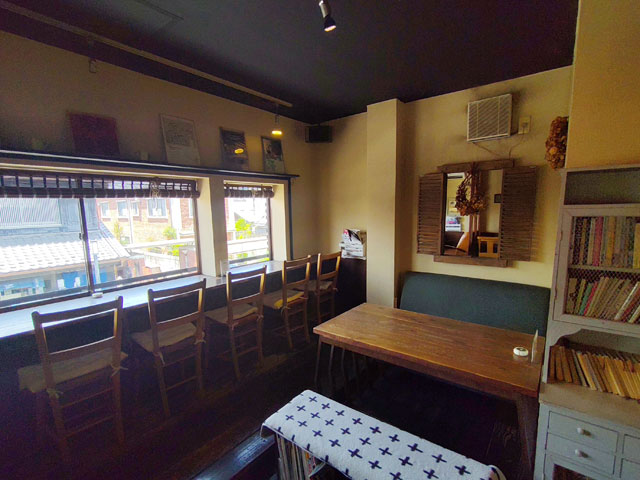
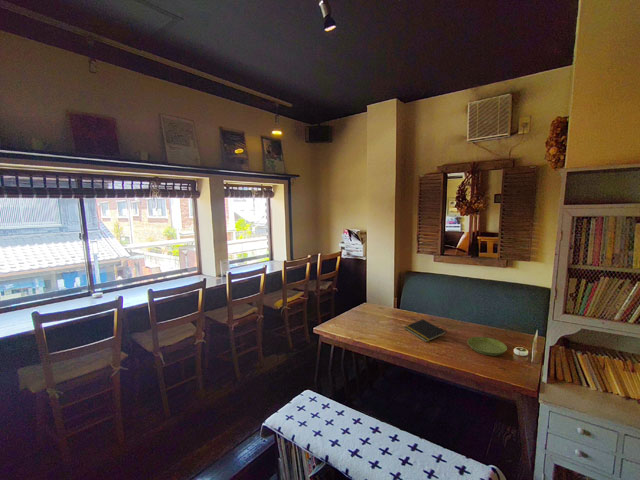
+ notepad (424, 329)
+ saucer (486, 346)
